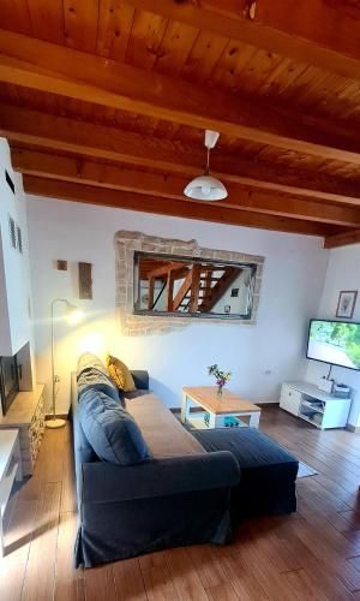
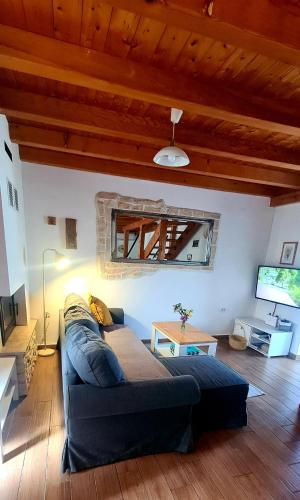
+ basket (238, 335)
